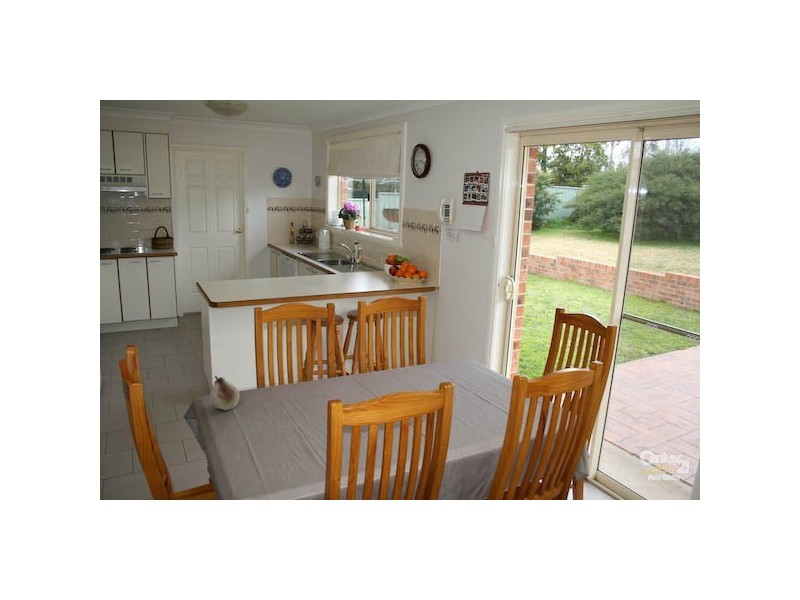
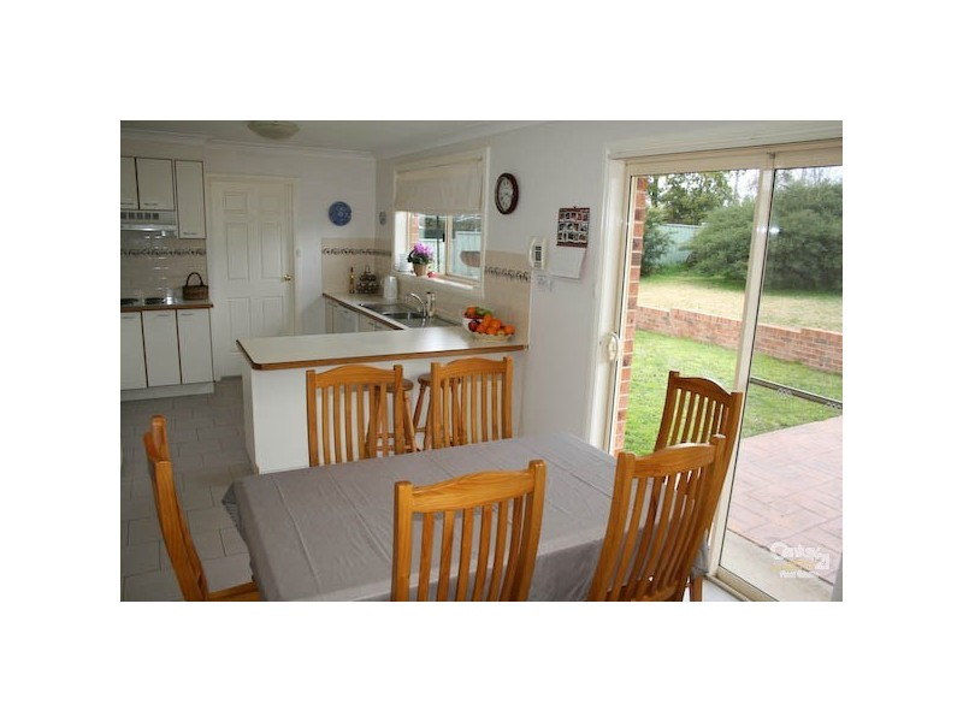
- fruit (225, 391)
